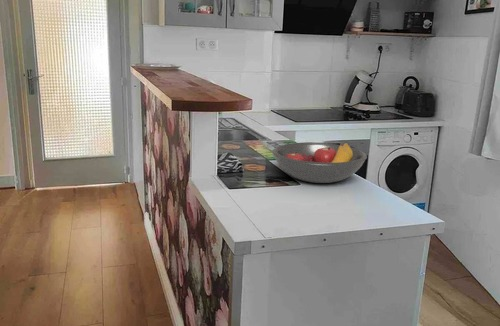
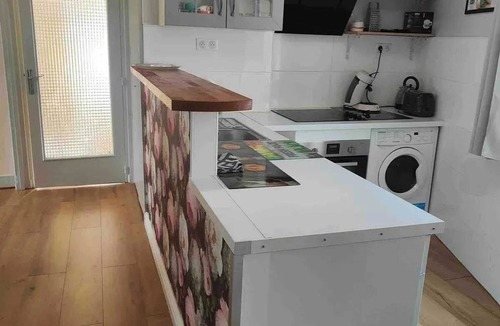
- fruit bowl (318, 161)
